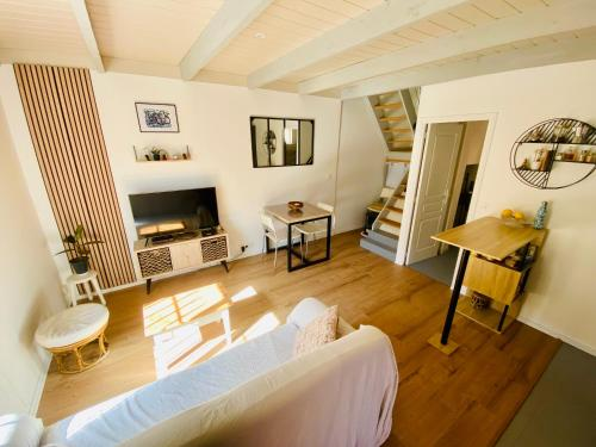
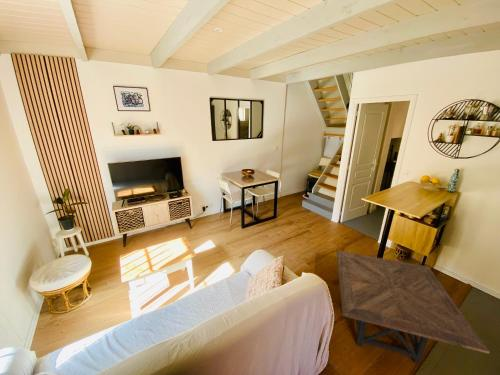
+ side table (386, 309)
